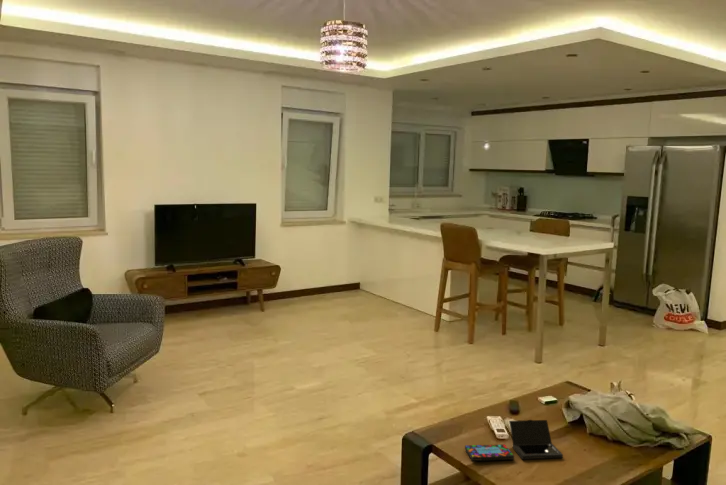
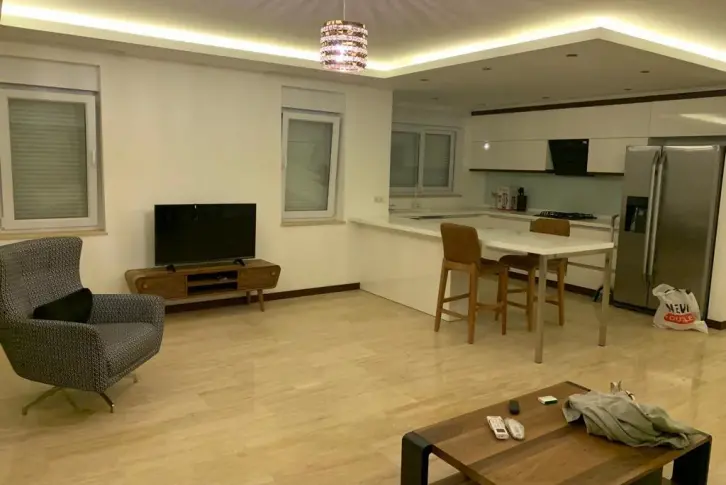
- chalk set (512, 438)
